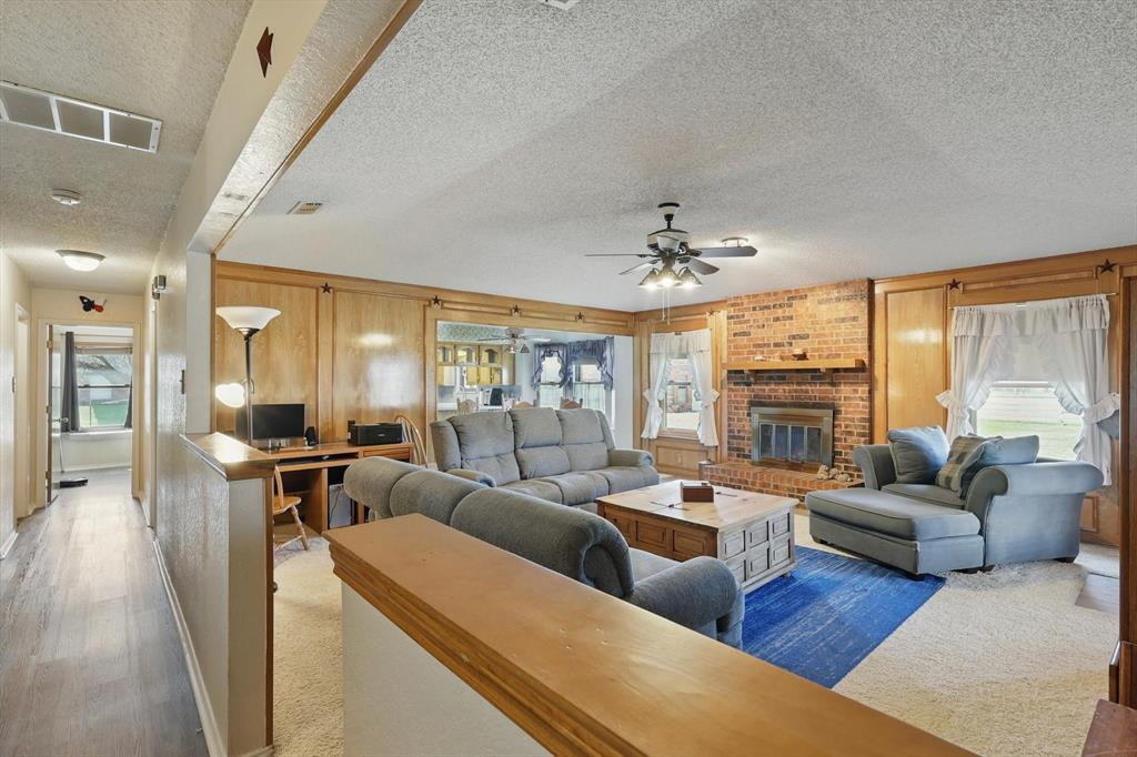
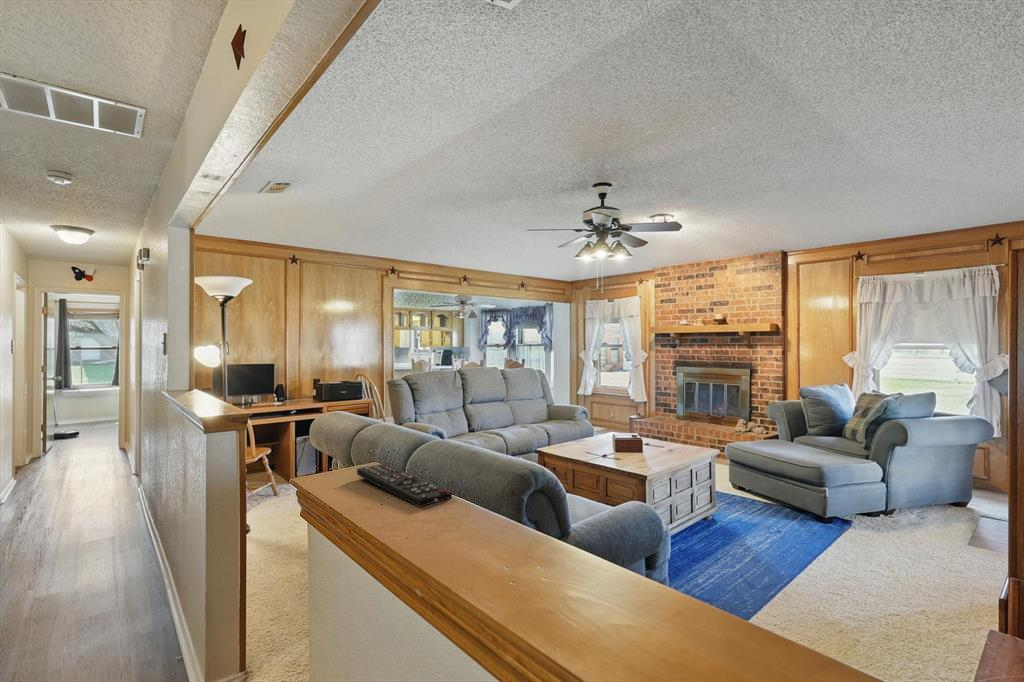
+ remote control (400, 482)
